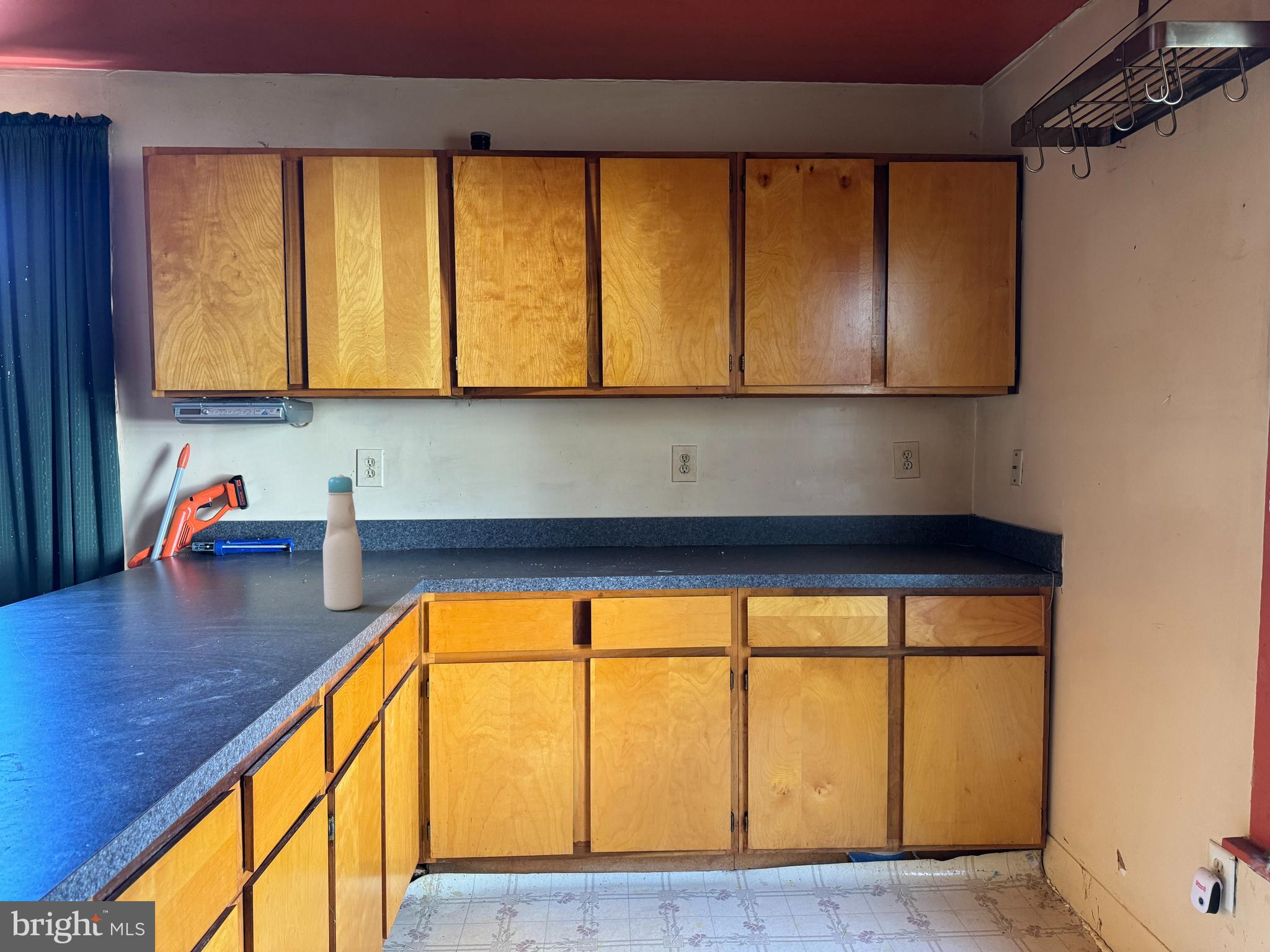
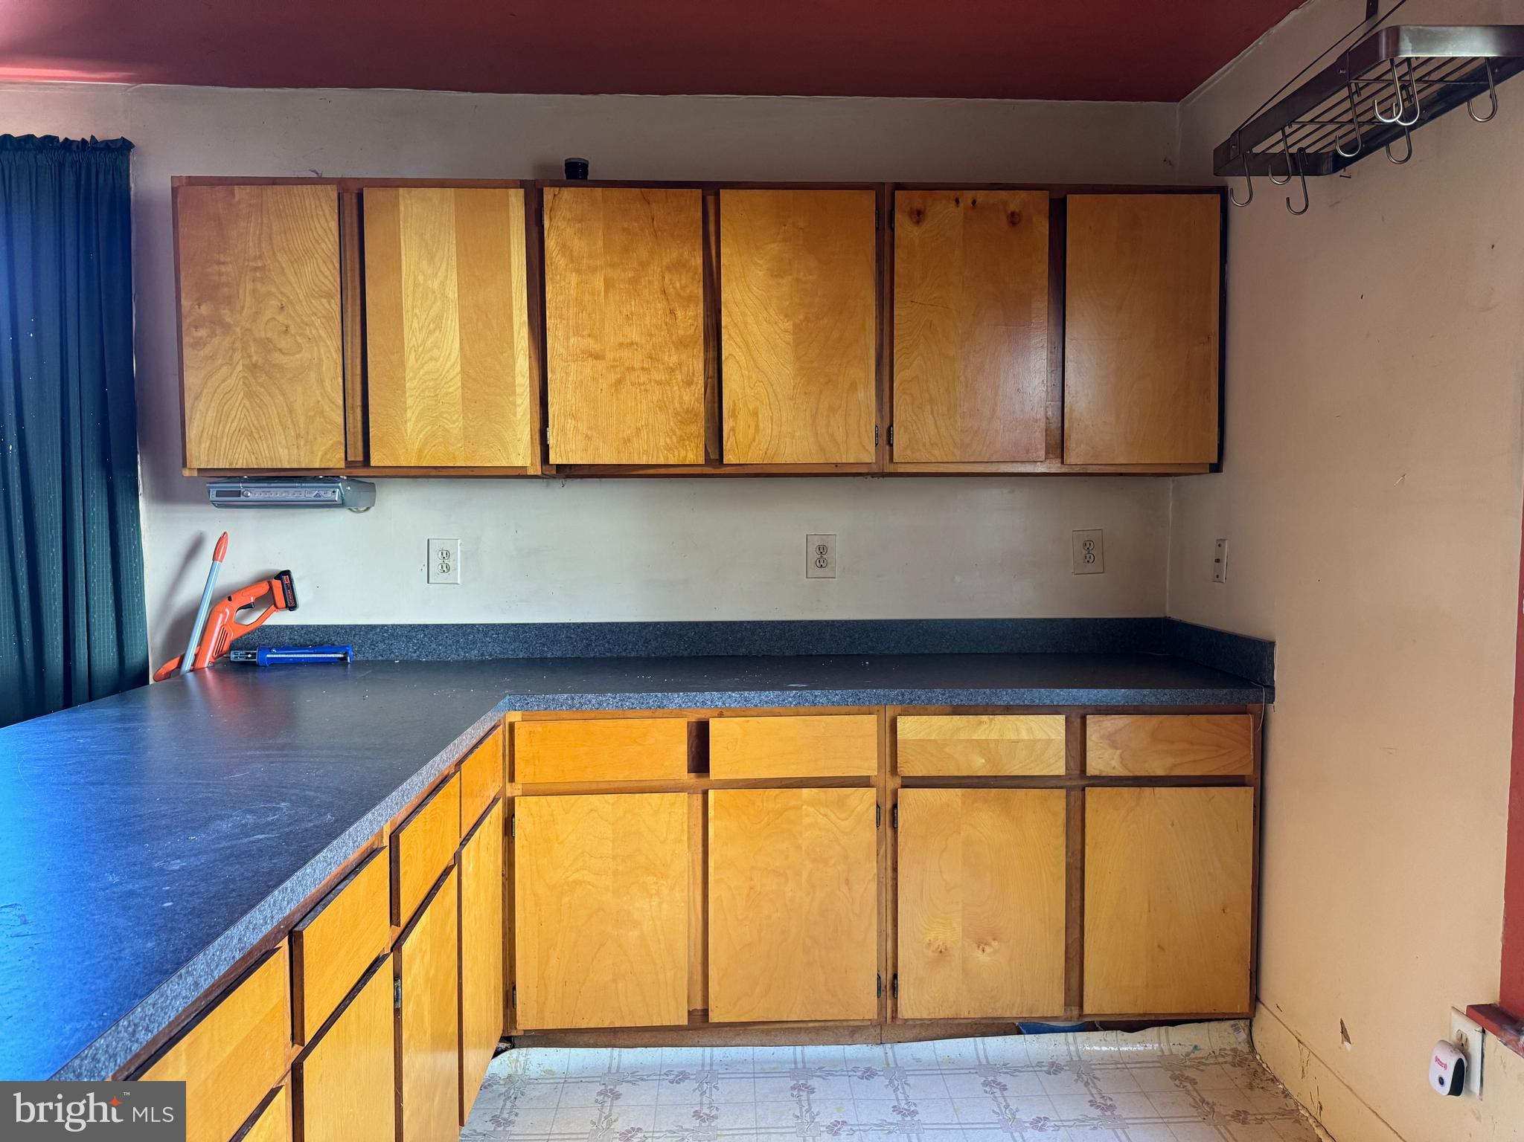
- bottle (342, 541)
